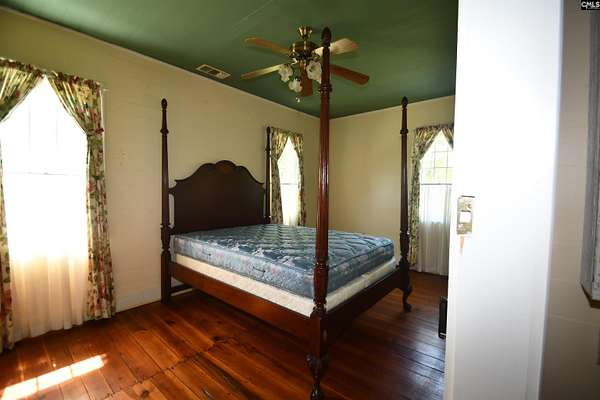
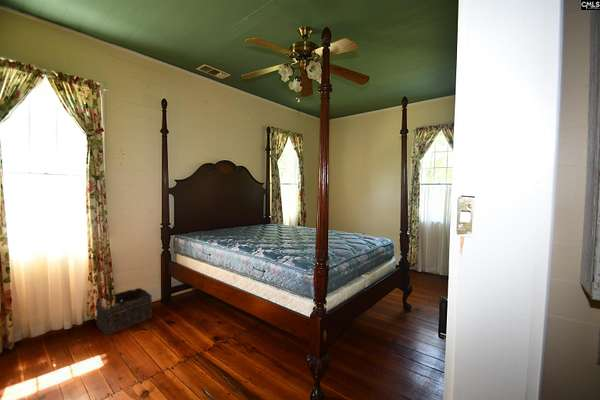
+ basket (123, 305)
